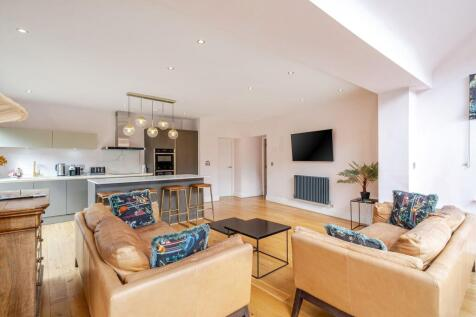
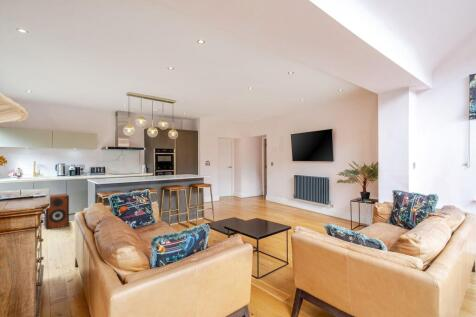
+ speaker (56, 210)
